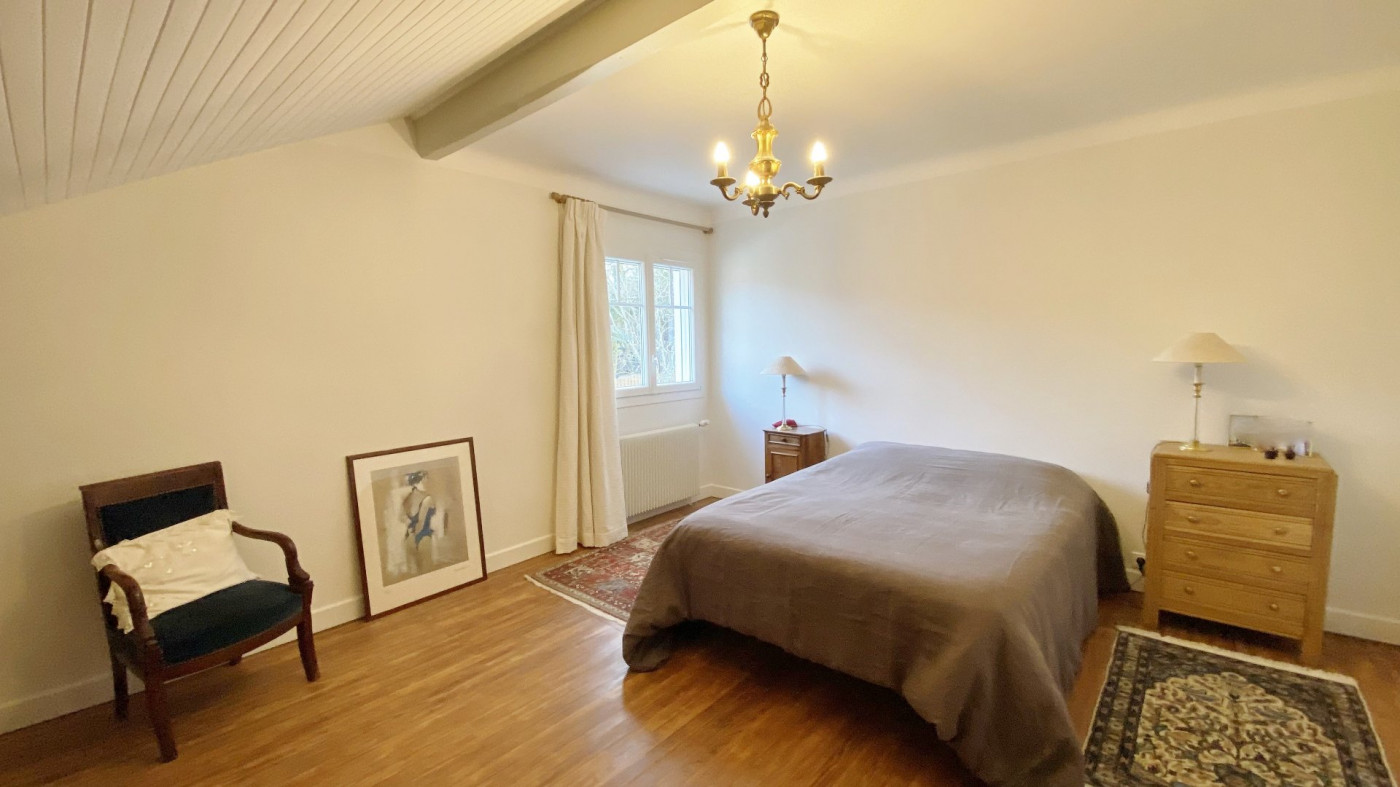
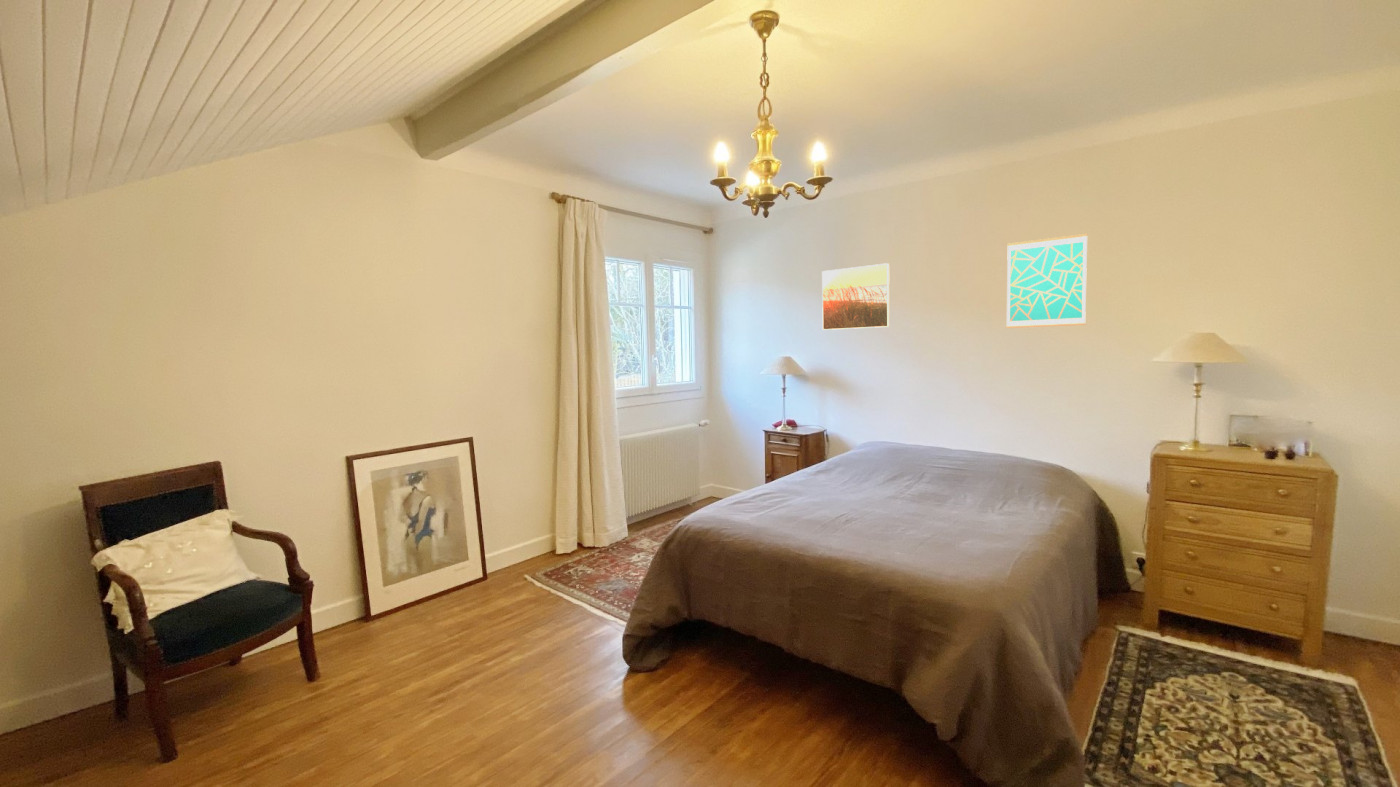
+ wall art (1045, 283)
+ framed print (854, 298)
